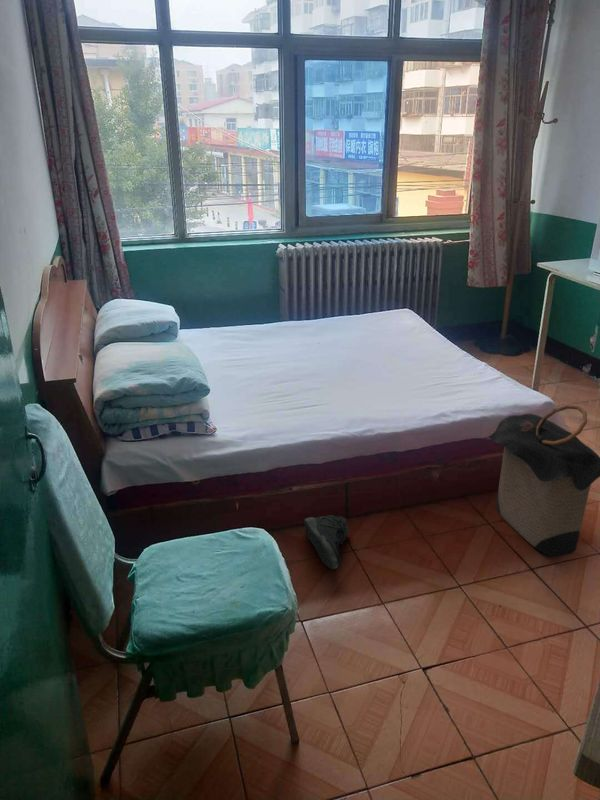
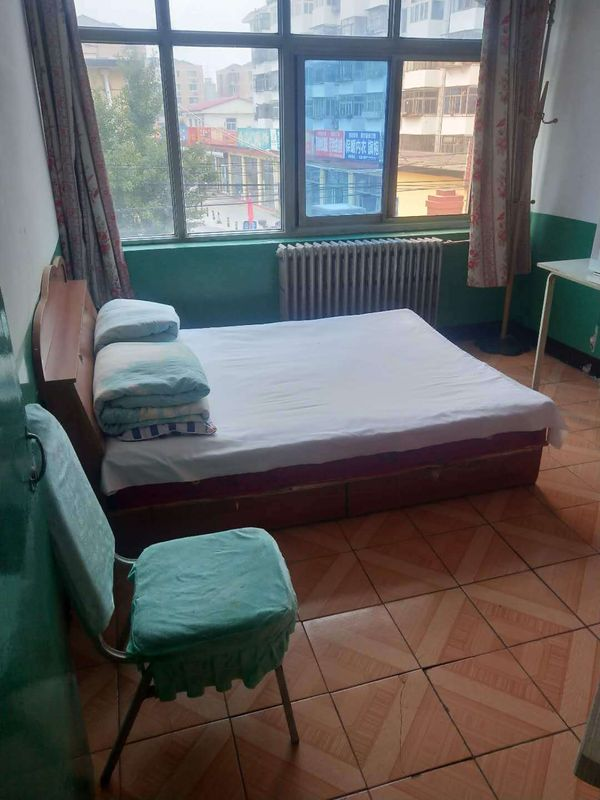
- sneaker (334, 538)
- laundry hamper (540, 467)
